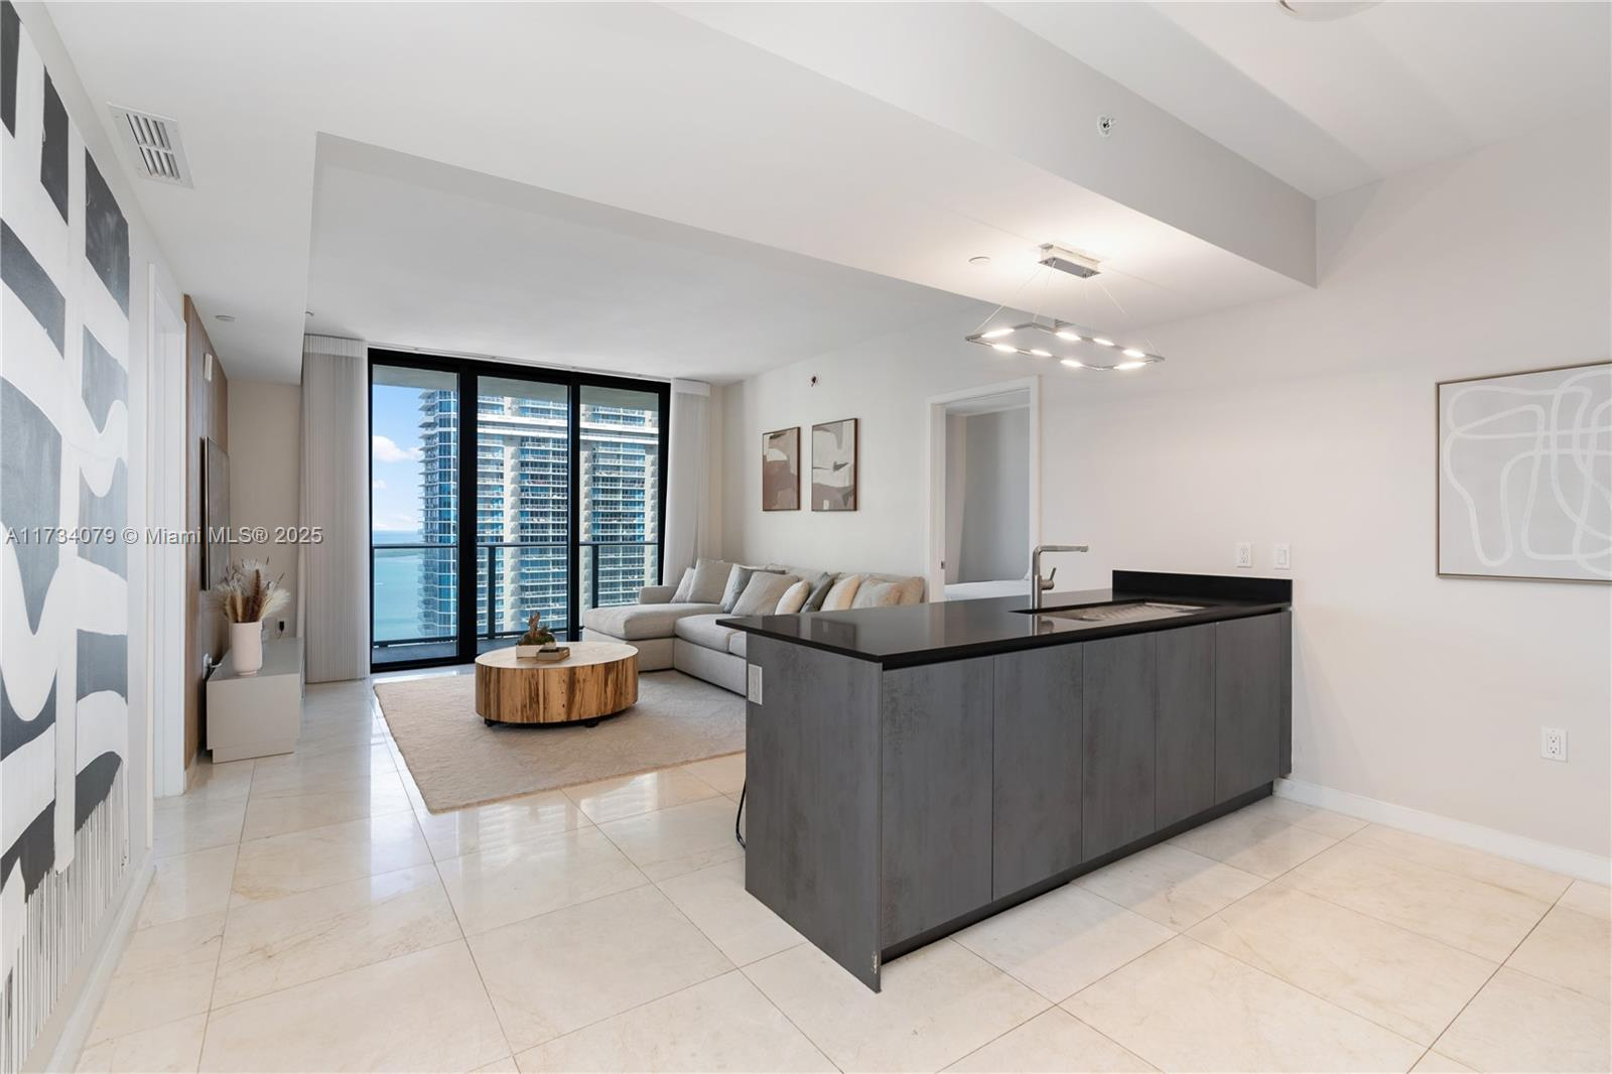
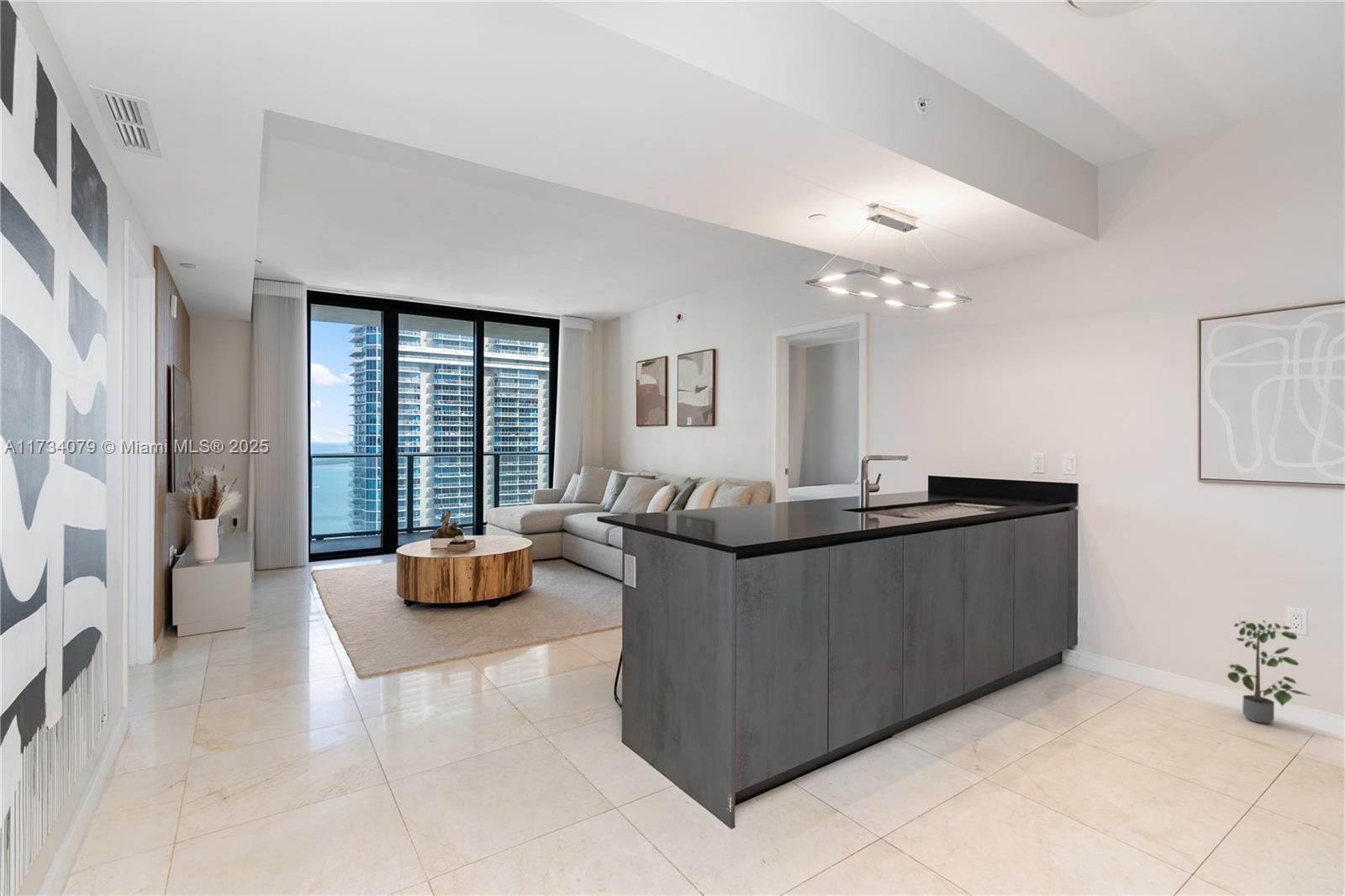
+ potted plant (1269, 666)
